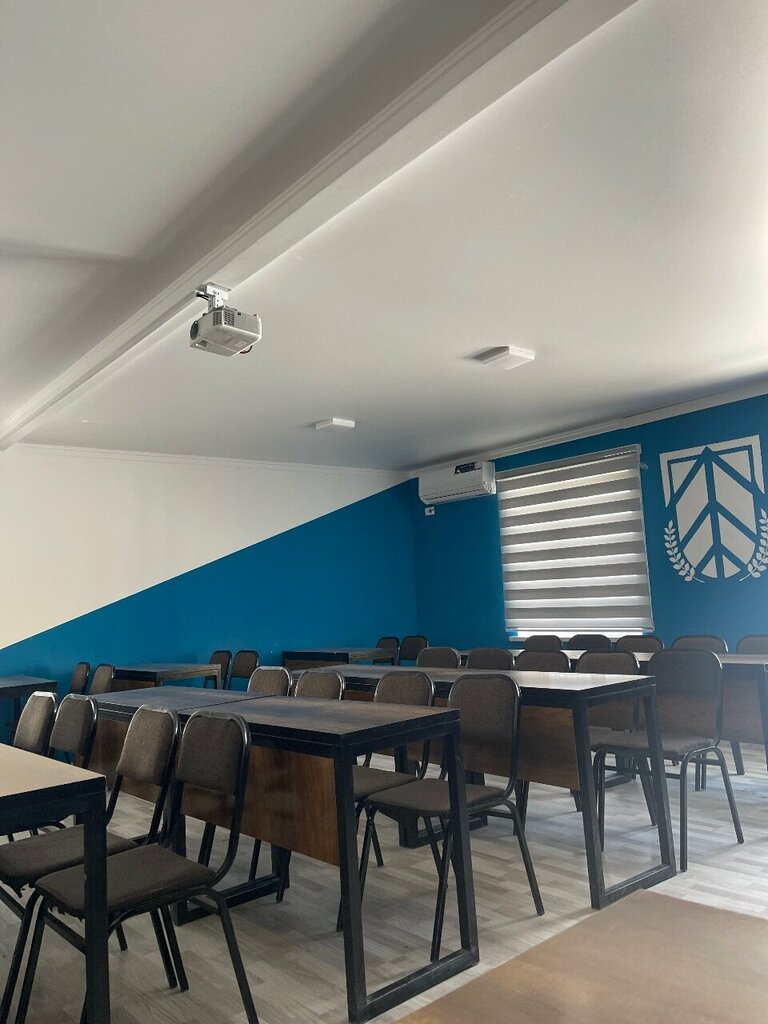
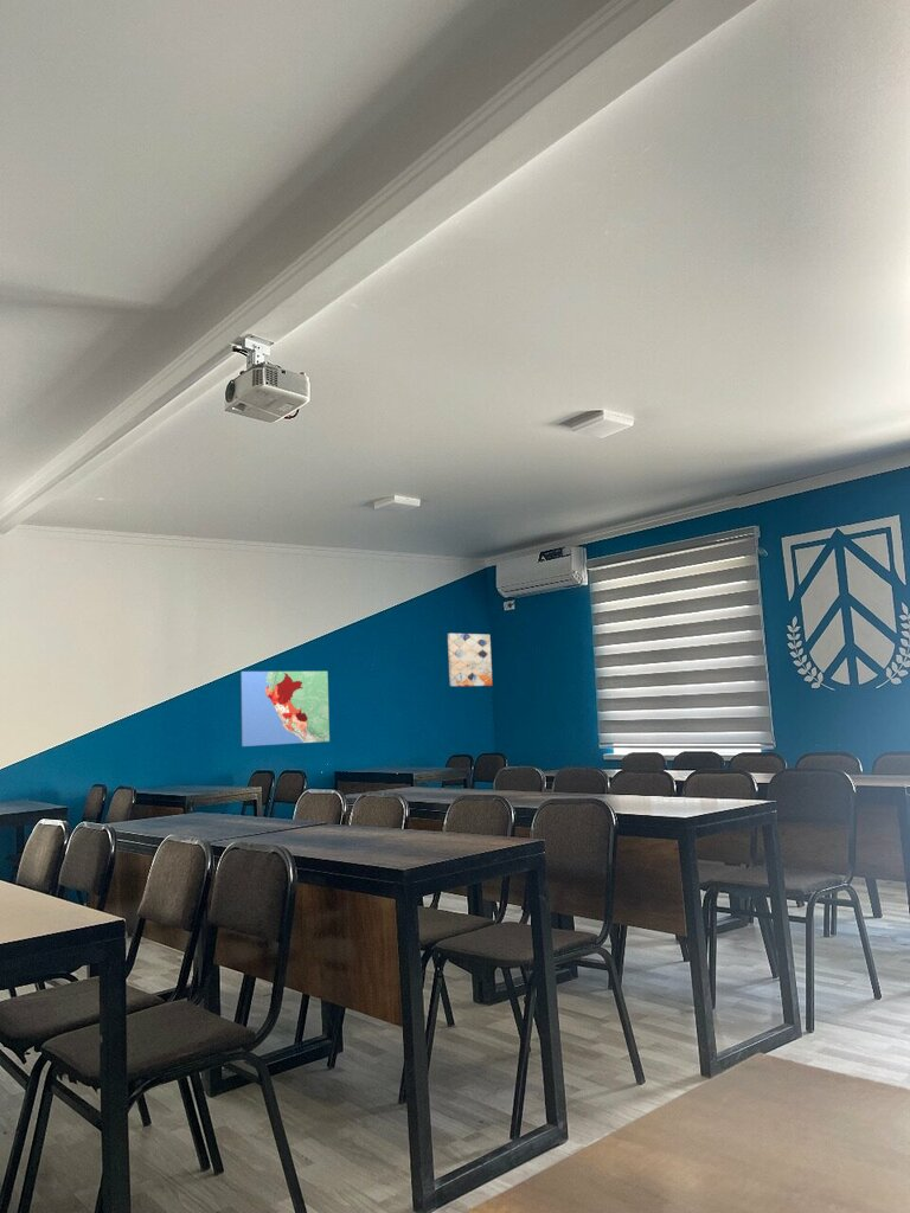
+ wall art (469, 660)
+ map (286, 707)
